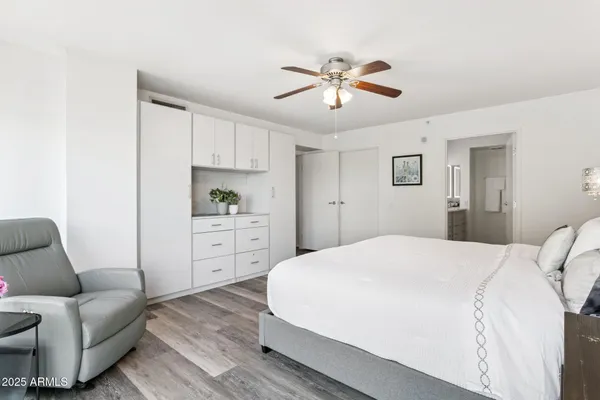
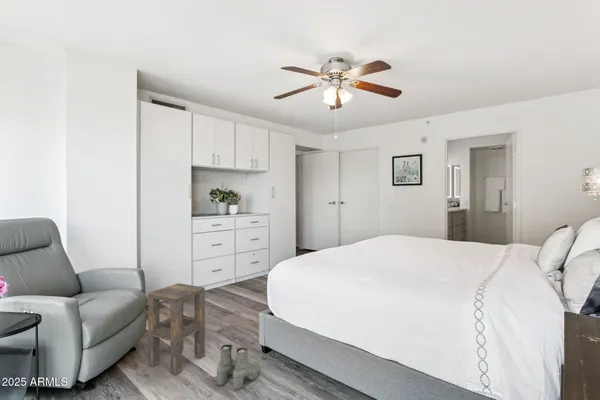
+ side table (177, 325)
+ boots (238, 361)
